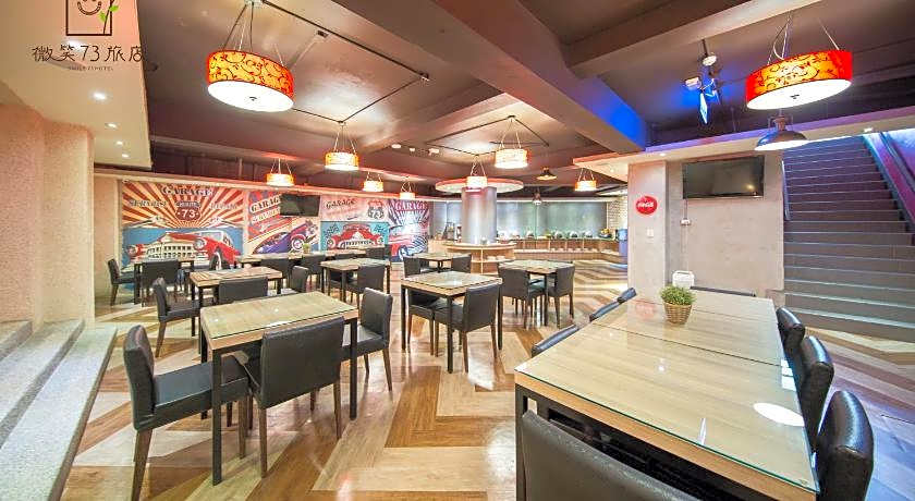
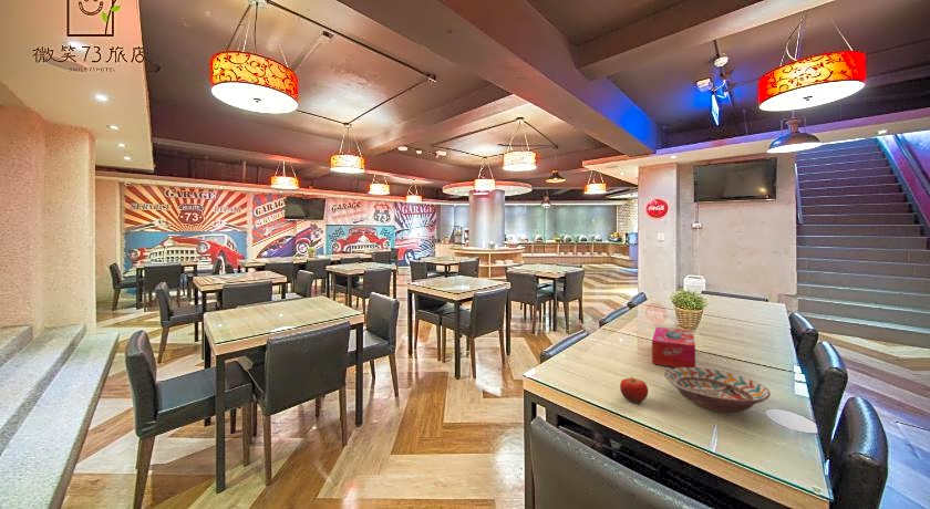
+ fruit (633, 387)
+ tissue box (673, 345)
+ decorative bowl (713, 392)
